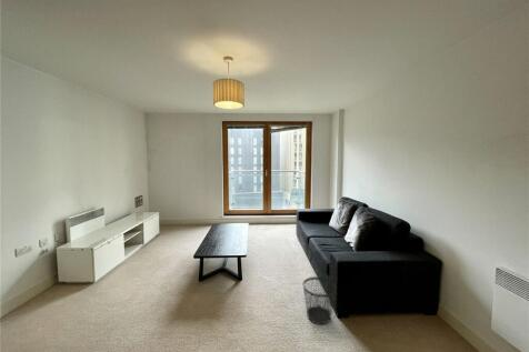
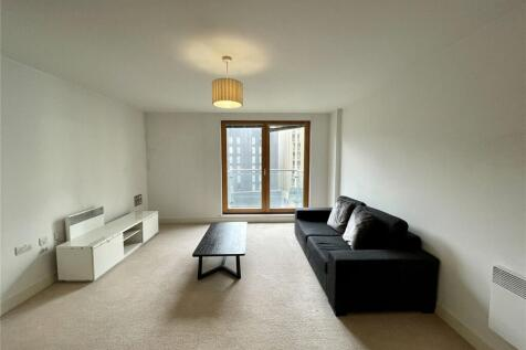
- wastebasket (319, 301)
